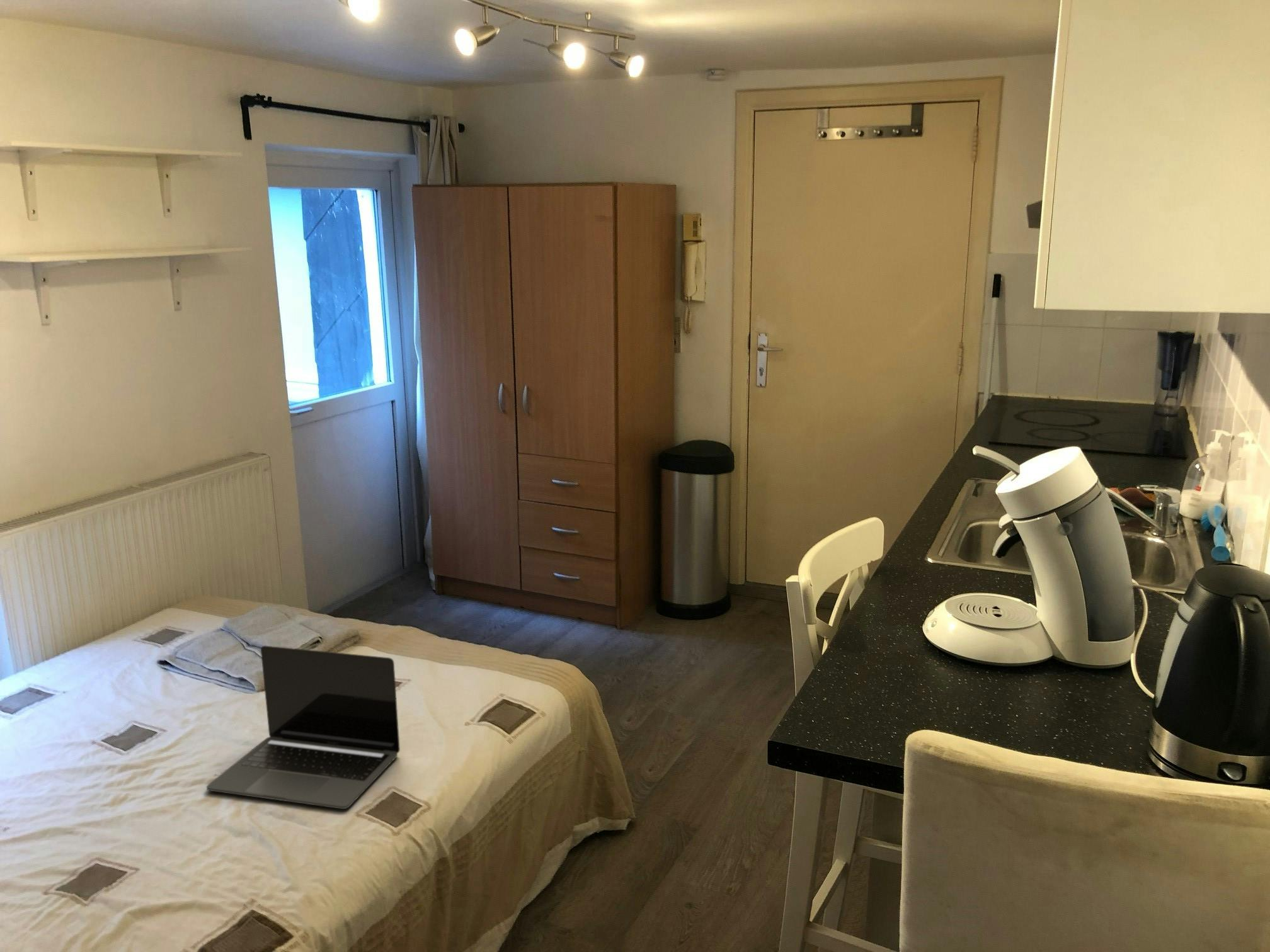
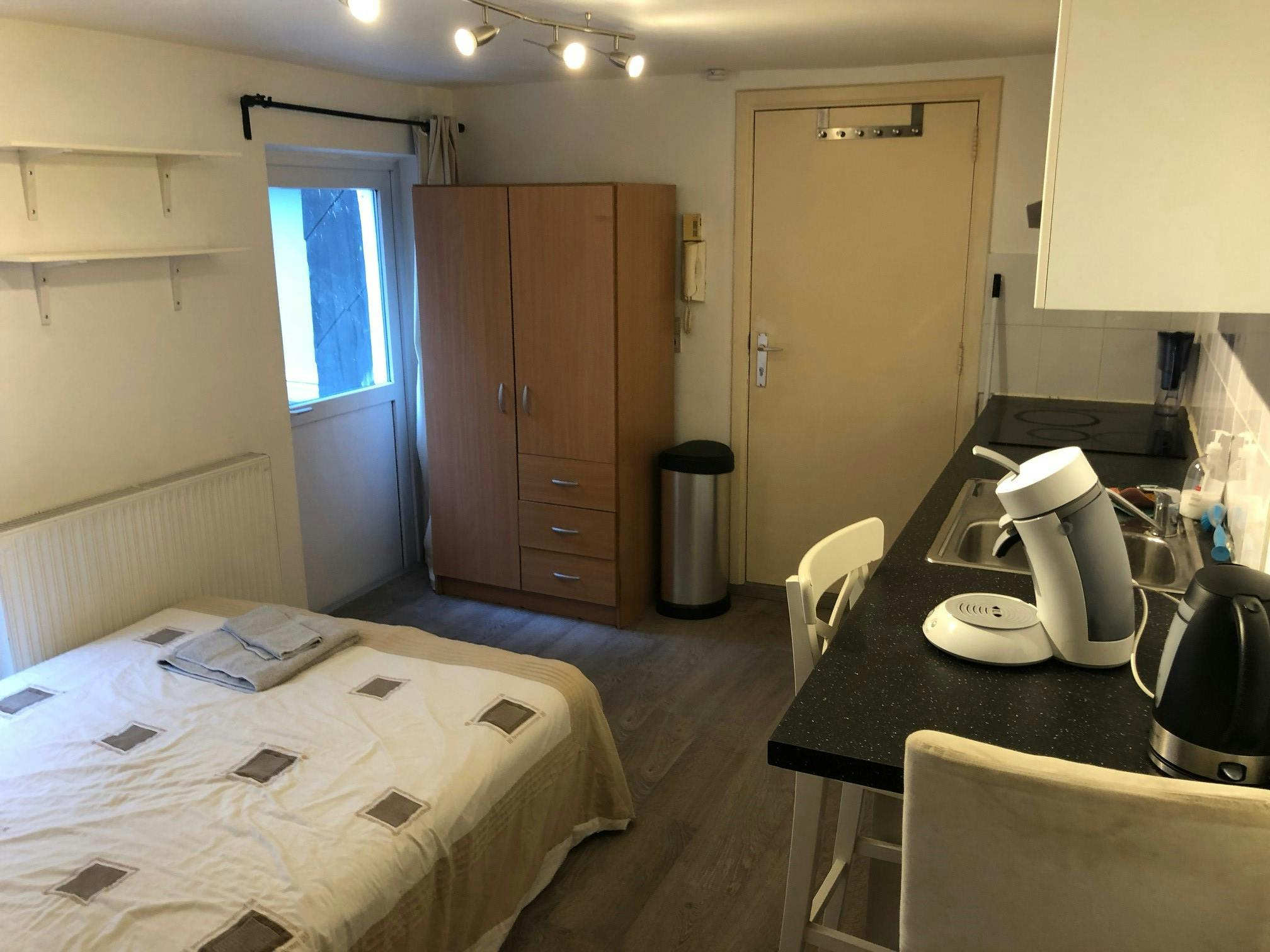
- laptop (301, 723)
